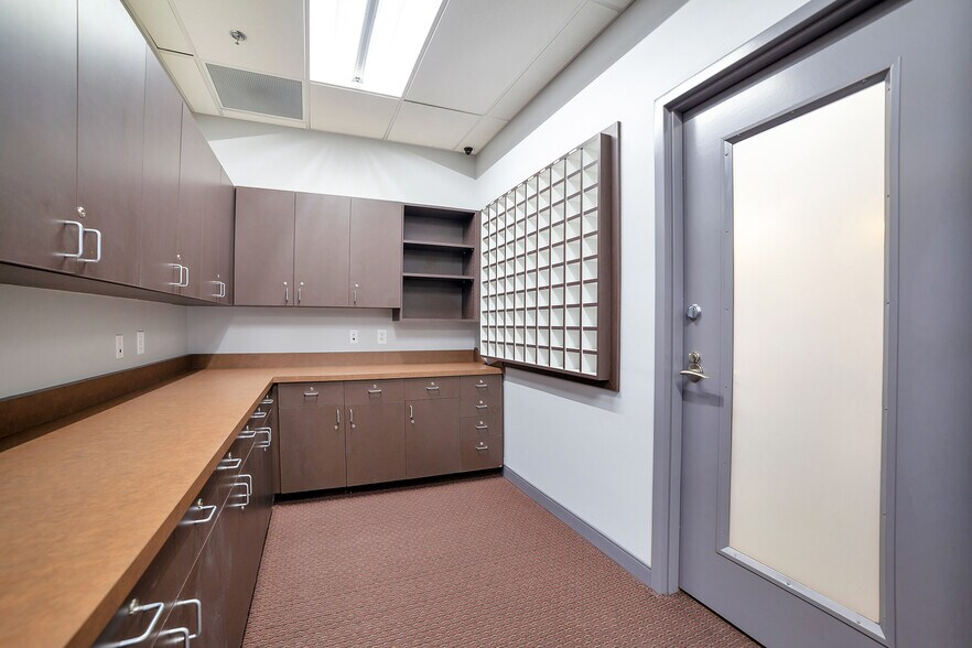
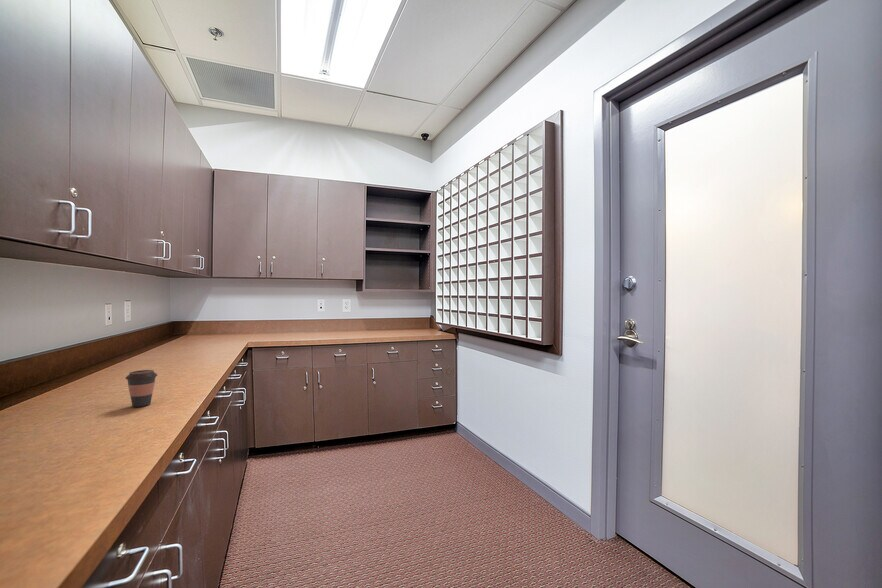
+ coffee cup (141, 388)
